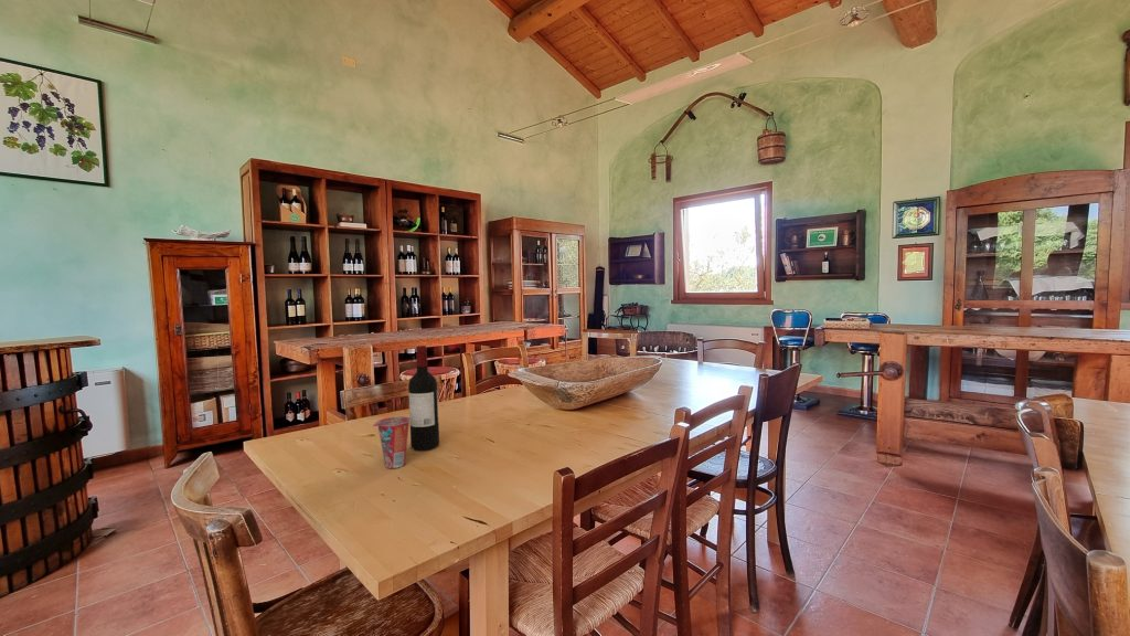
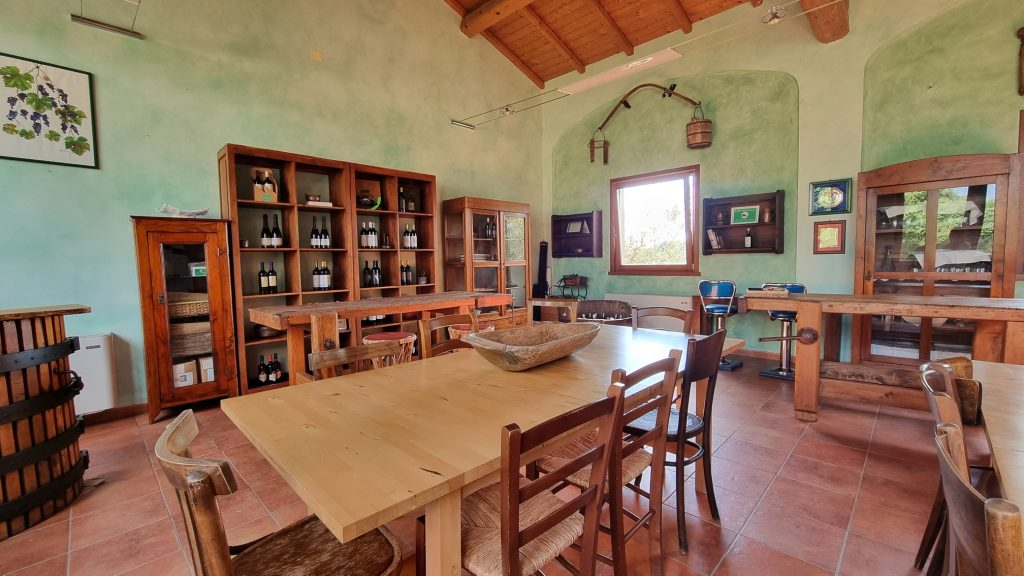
- wine bottle (423, 396)
- cup (393, 443)
